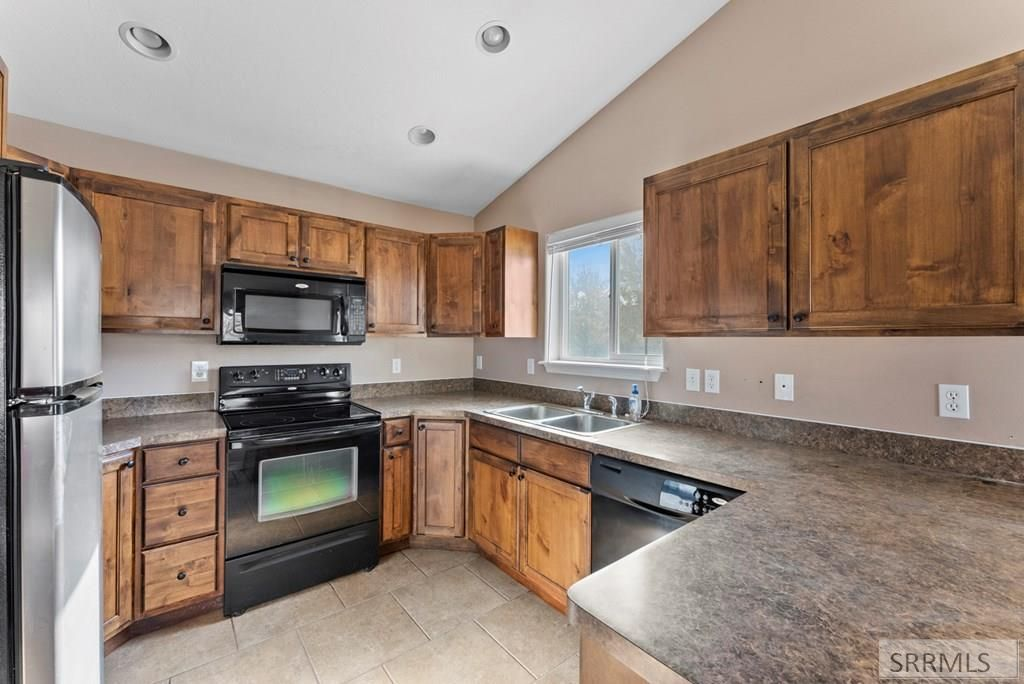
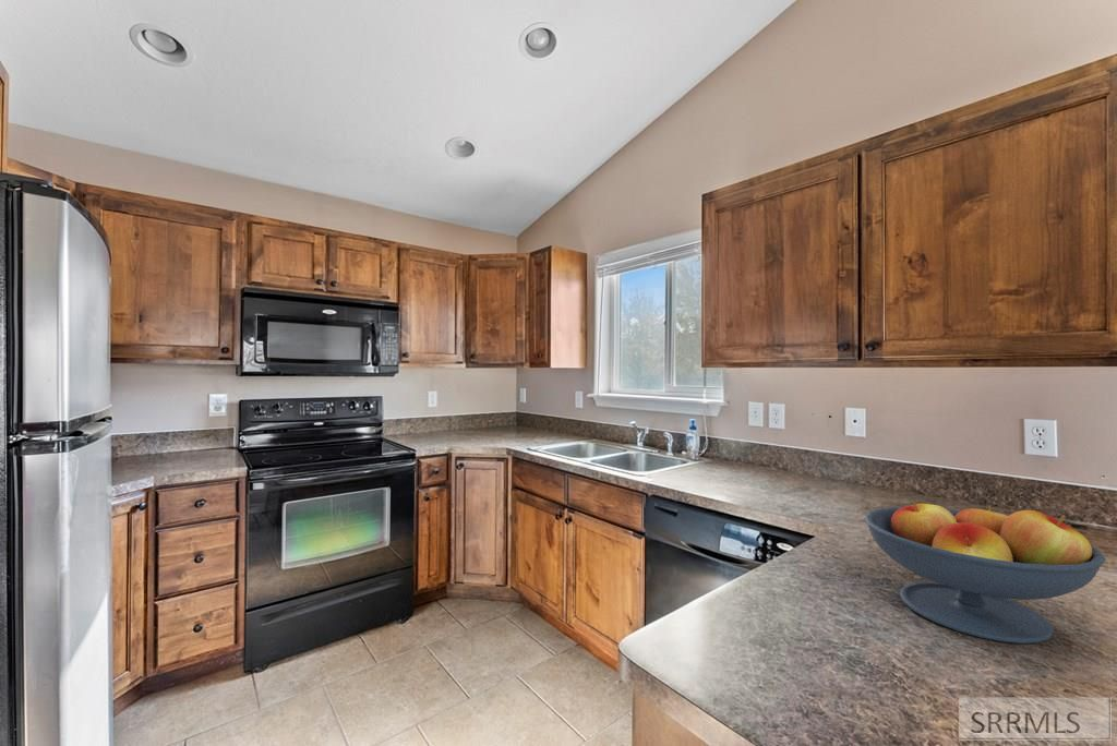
+ fruit bowl (970, 556)
